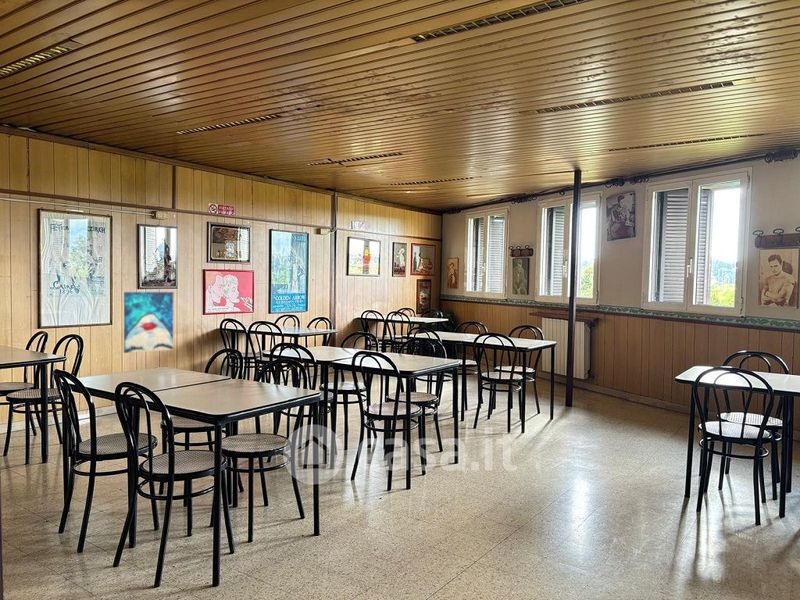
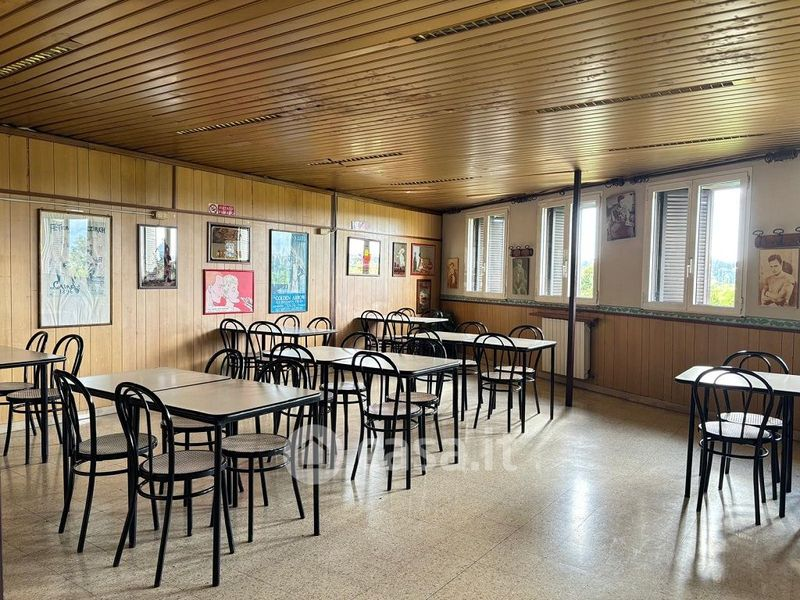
- wall art (149, 321)
